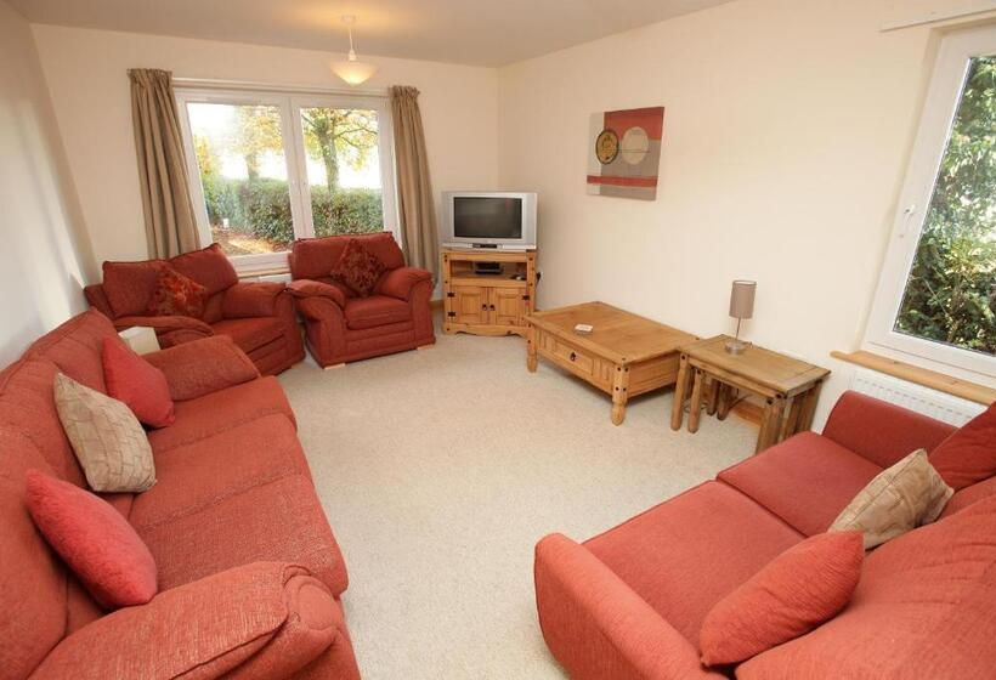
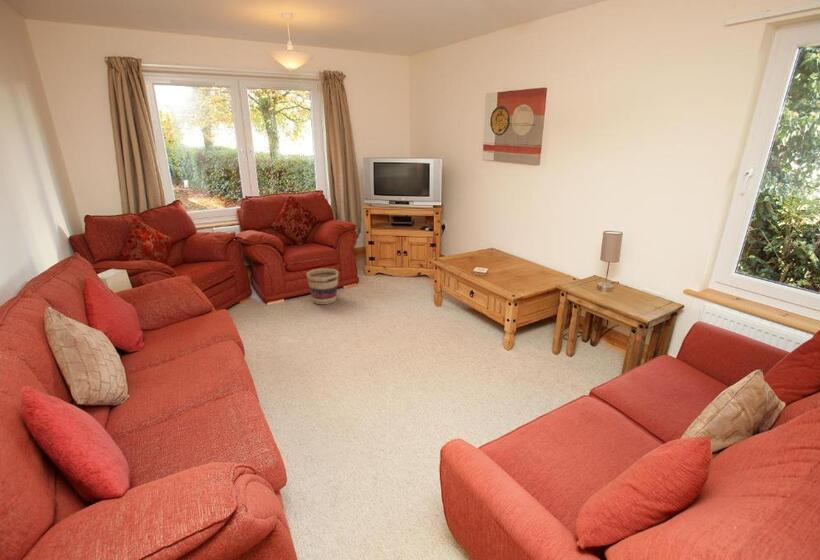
+ basket (323, 286)
